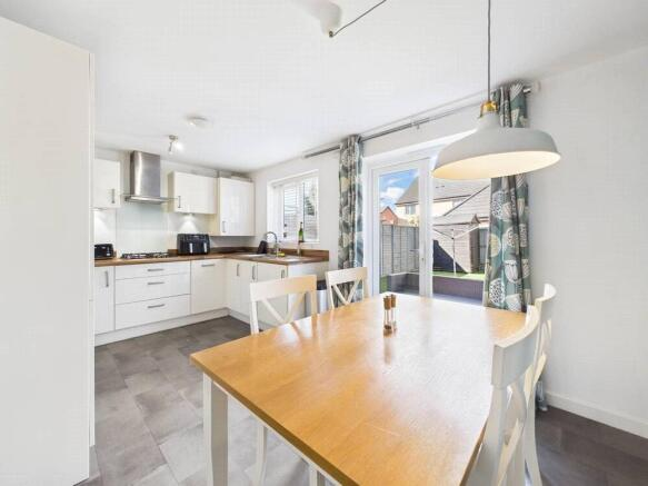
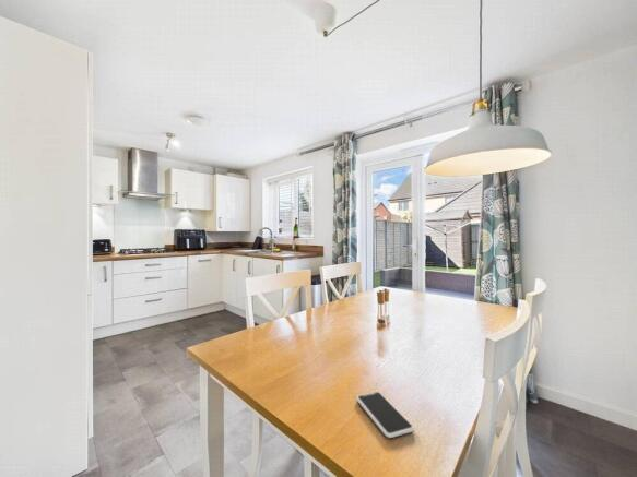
+ smartphone (382, 412)
